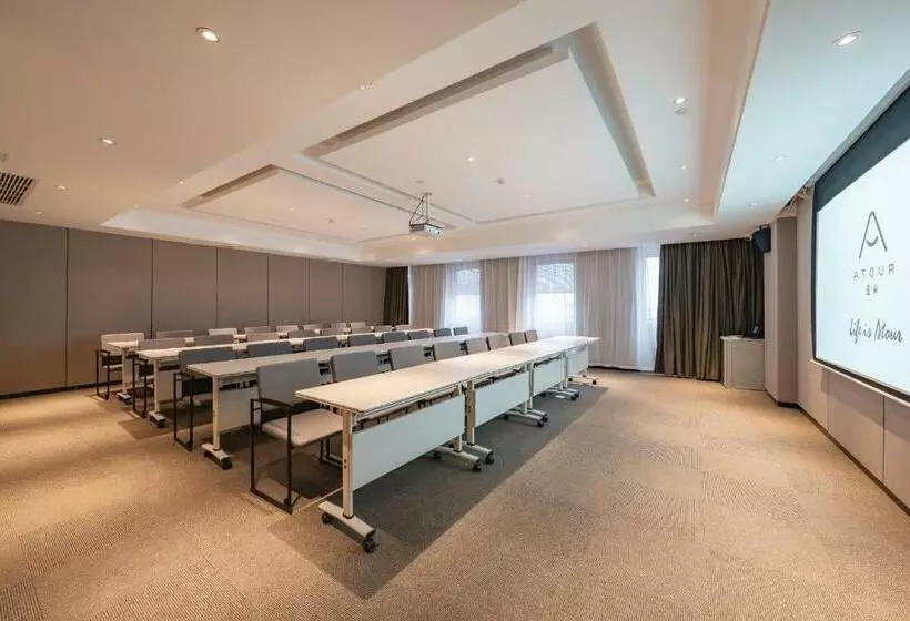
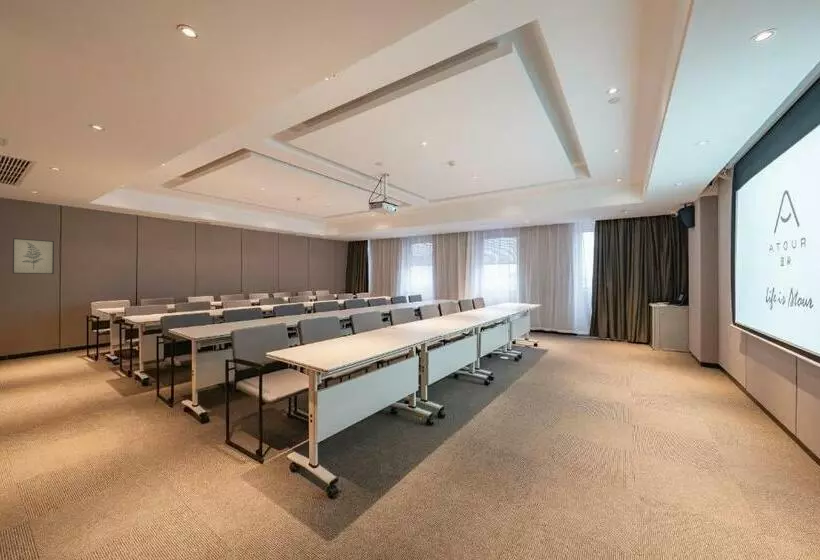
+ wall art (33, 256)
